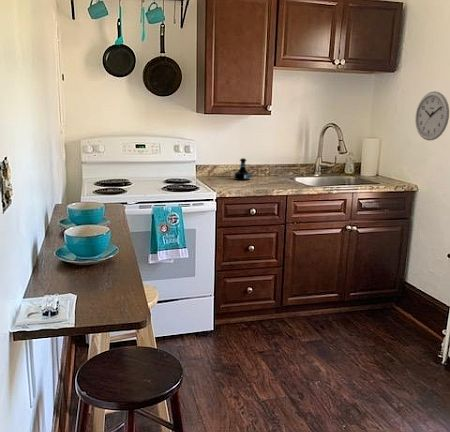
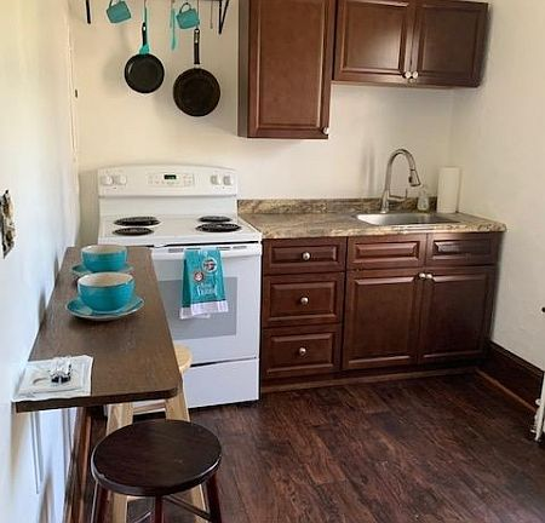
- tequila bottle (242, 168)
- wall clock (430, 116)
